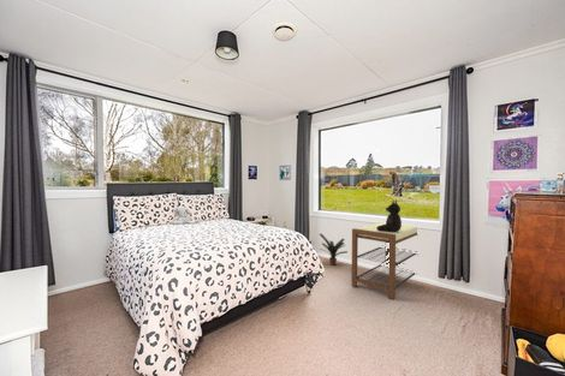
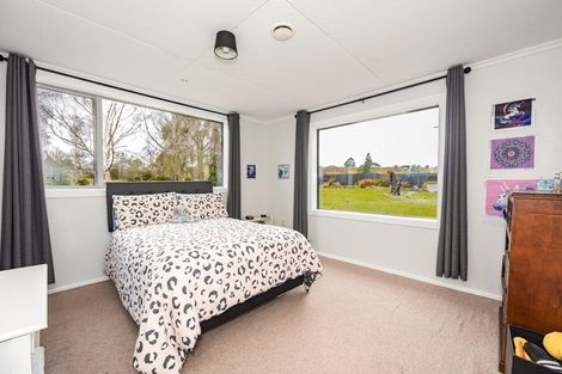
- storage bench (389, 252)
- potted plant (332, 250)
- teddy bear (388, 215)
